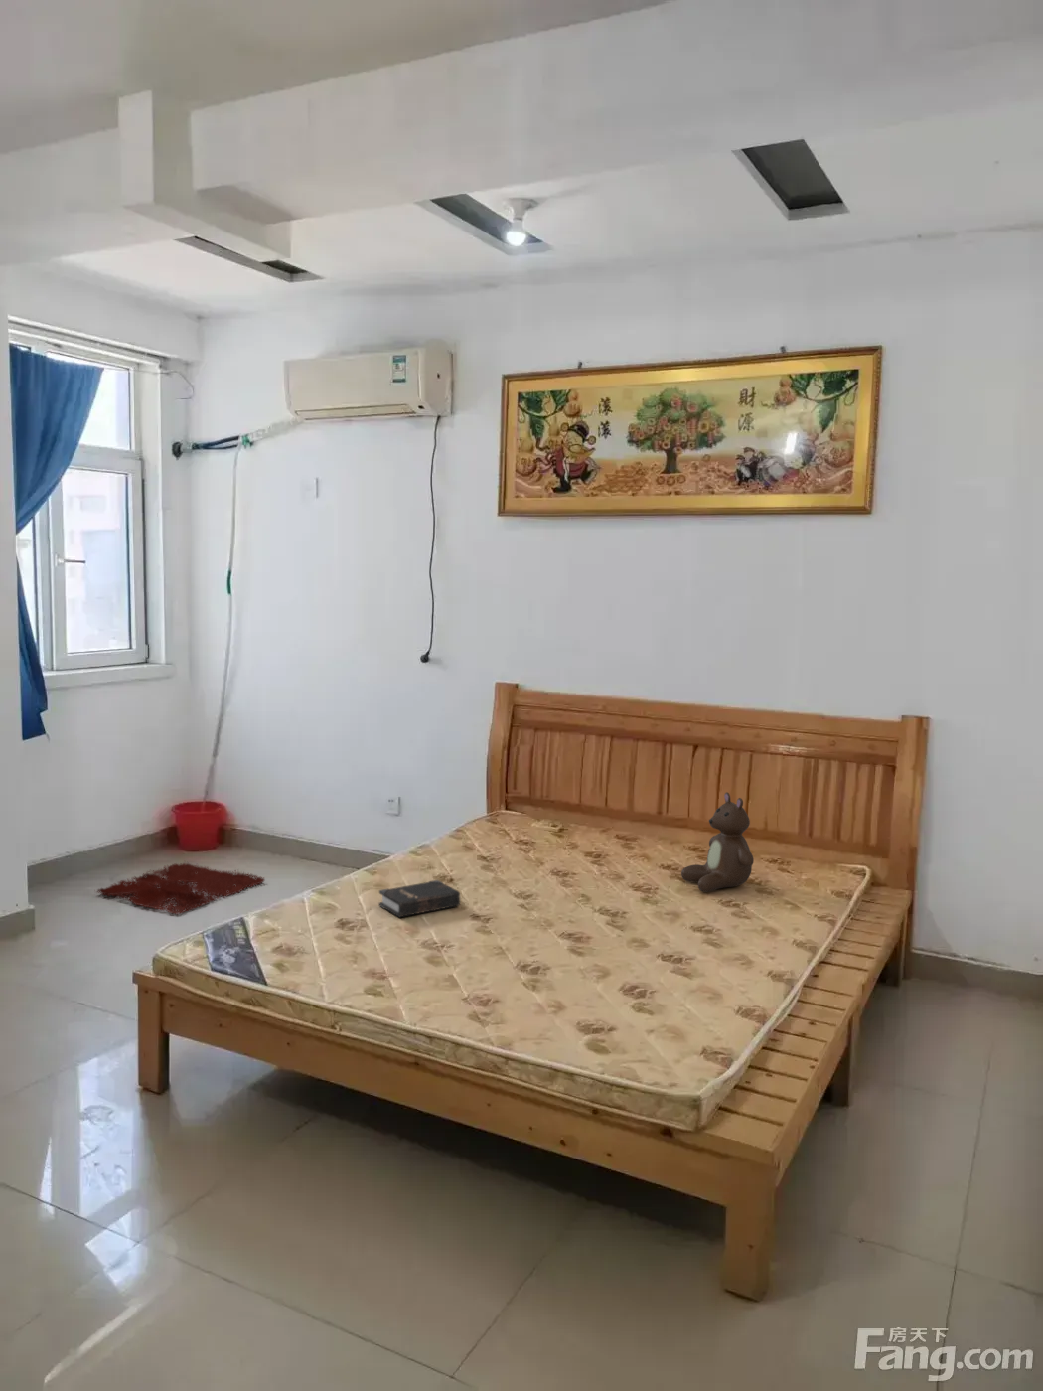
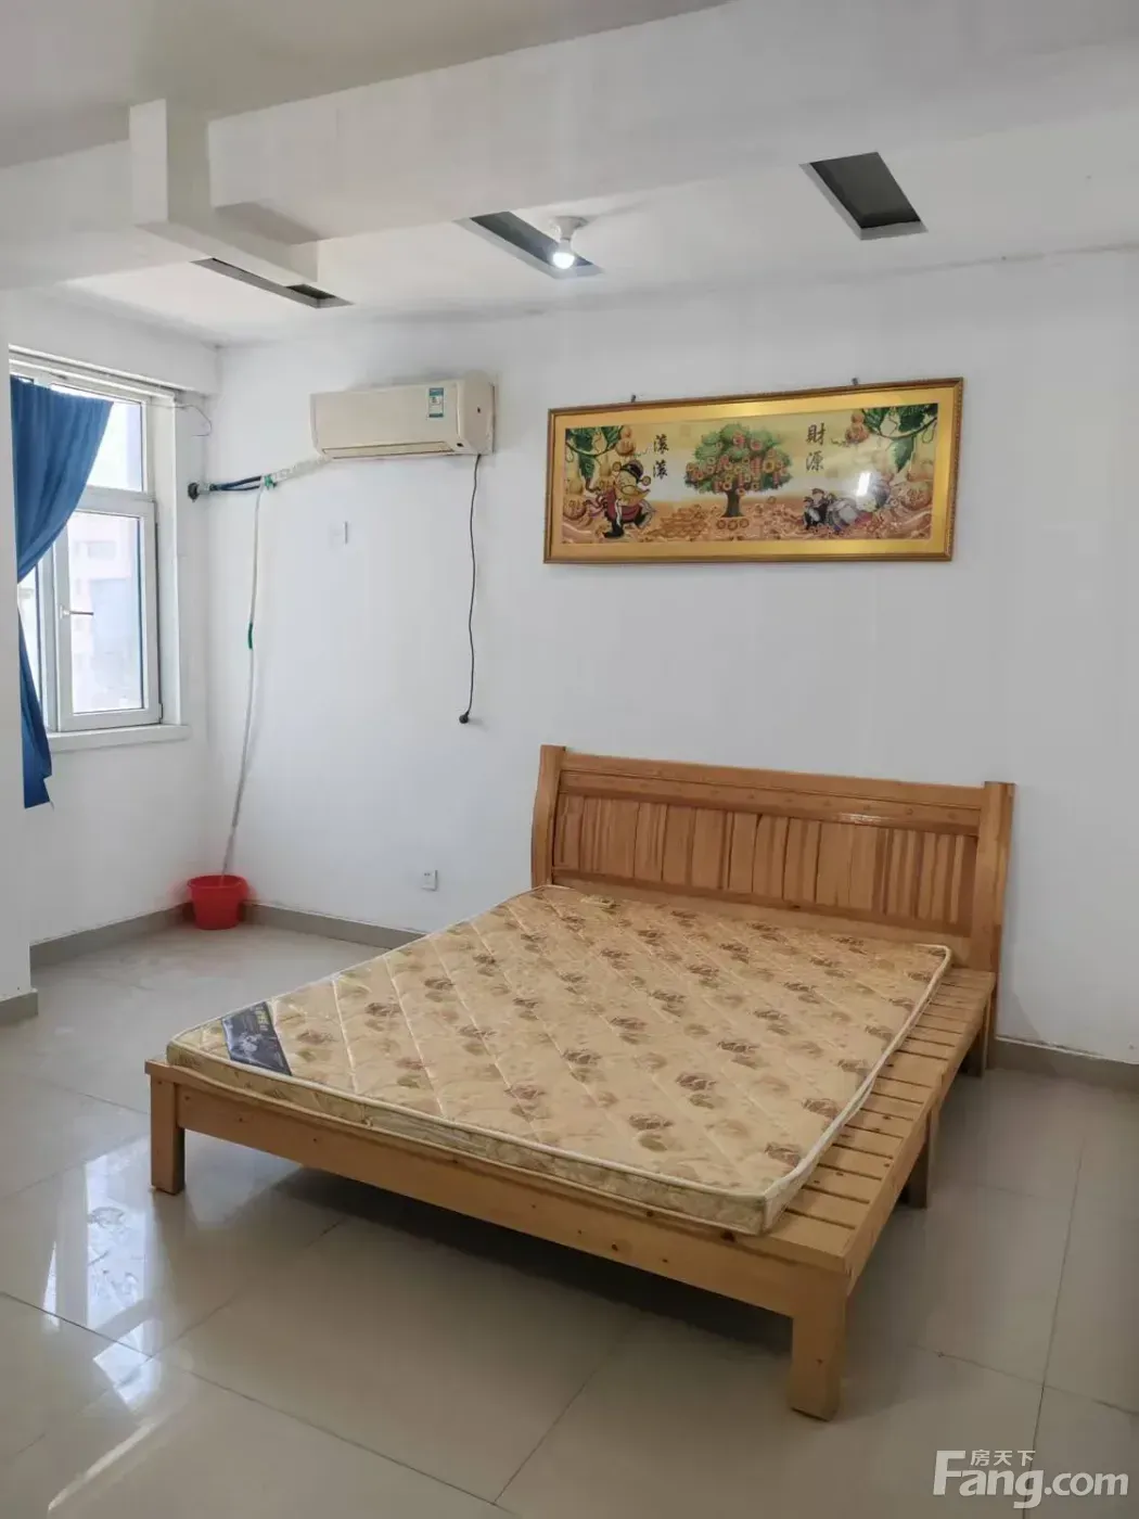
- hardback book (420, 898)
- teddy bear (719, 840)
- rug (180, 883)
